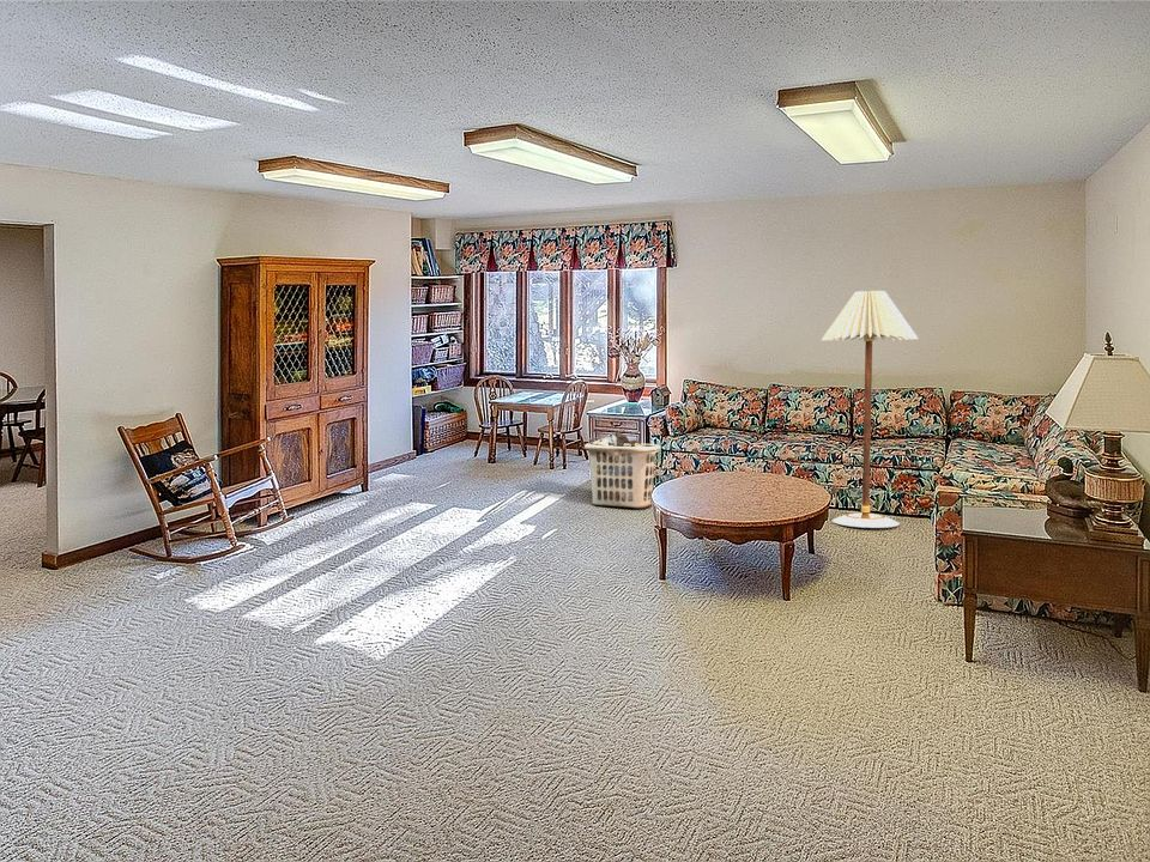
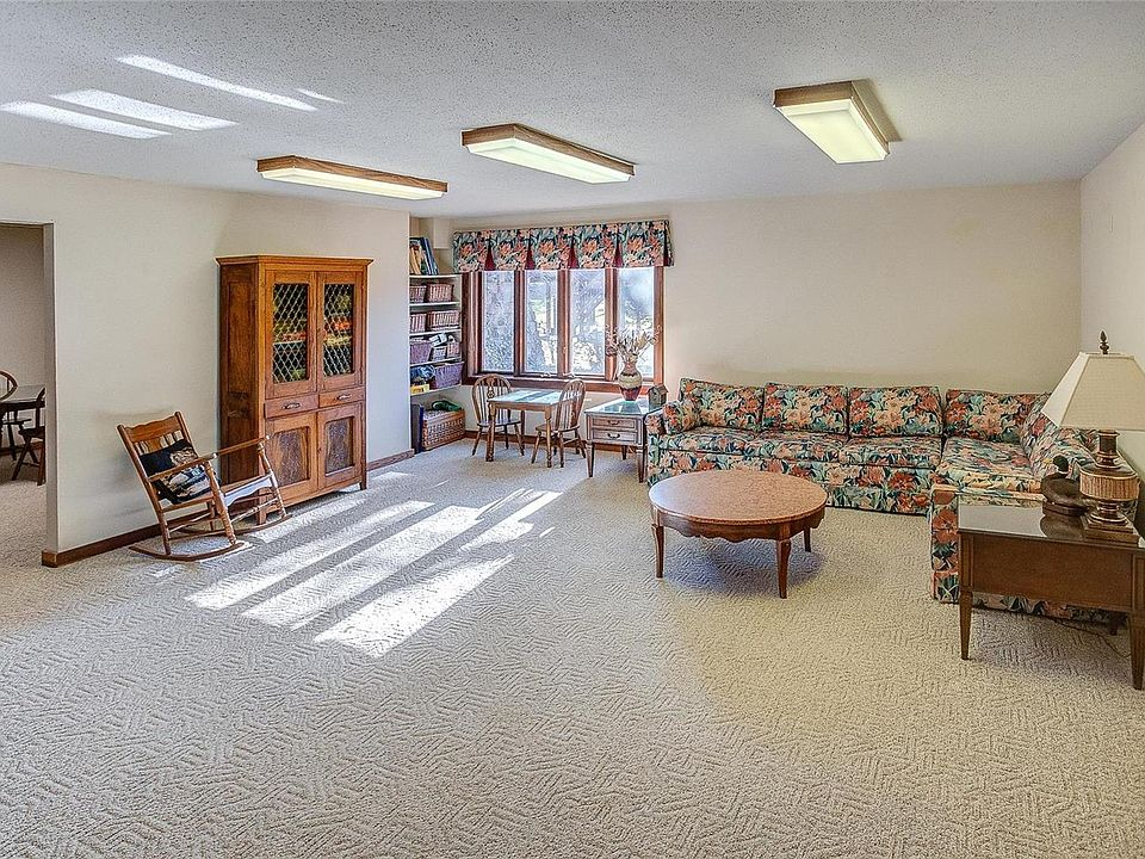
- floor lamp (867, 407)
- clothes hamper (622, 468)
